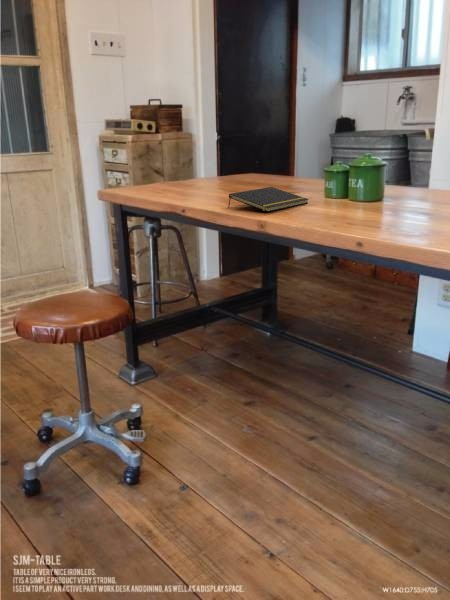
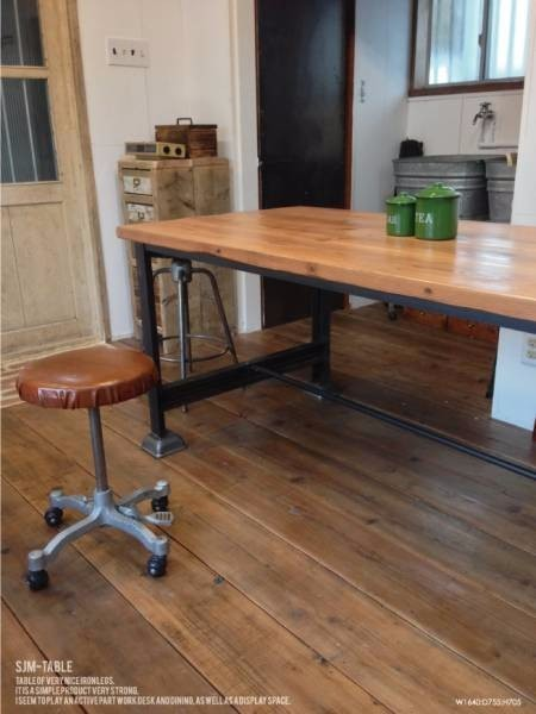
- notepad (269, 198)
